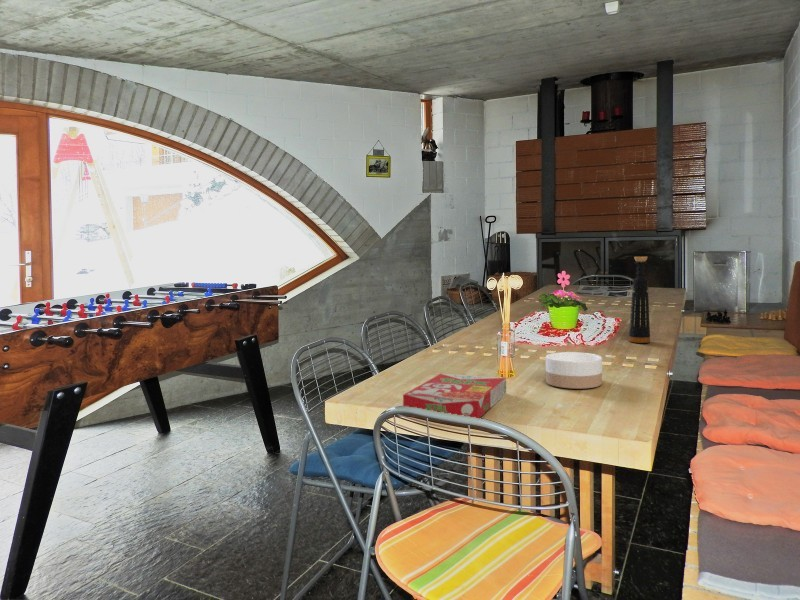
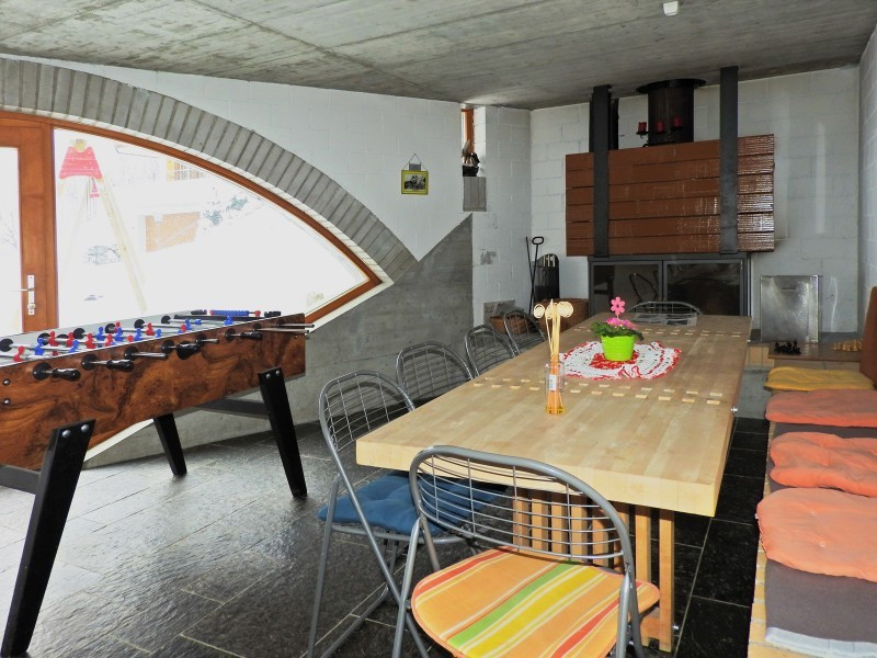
- bottle (640, 299)
- bowl (573, 369)
- cereal box (457, 394)
